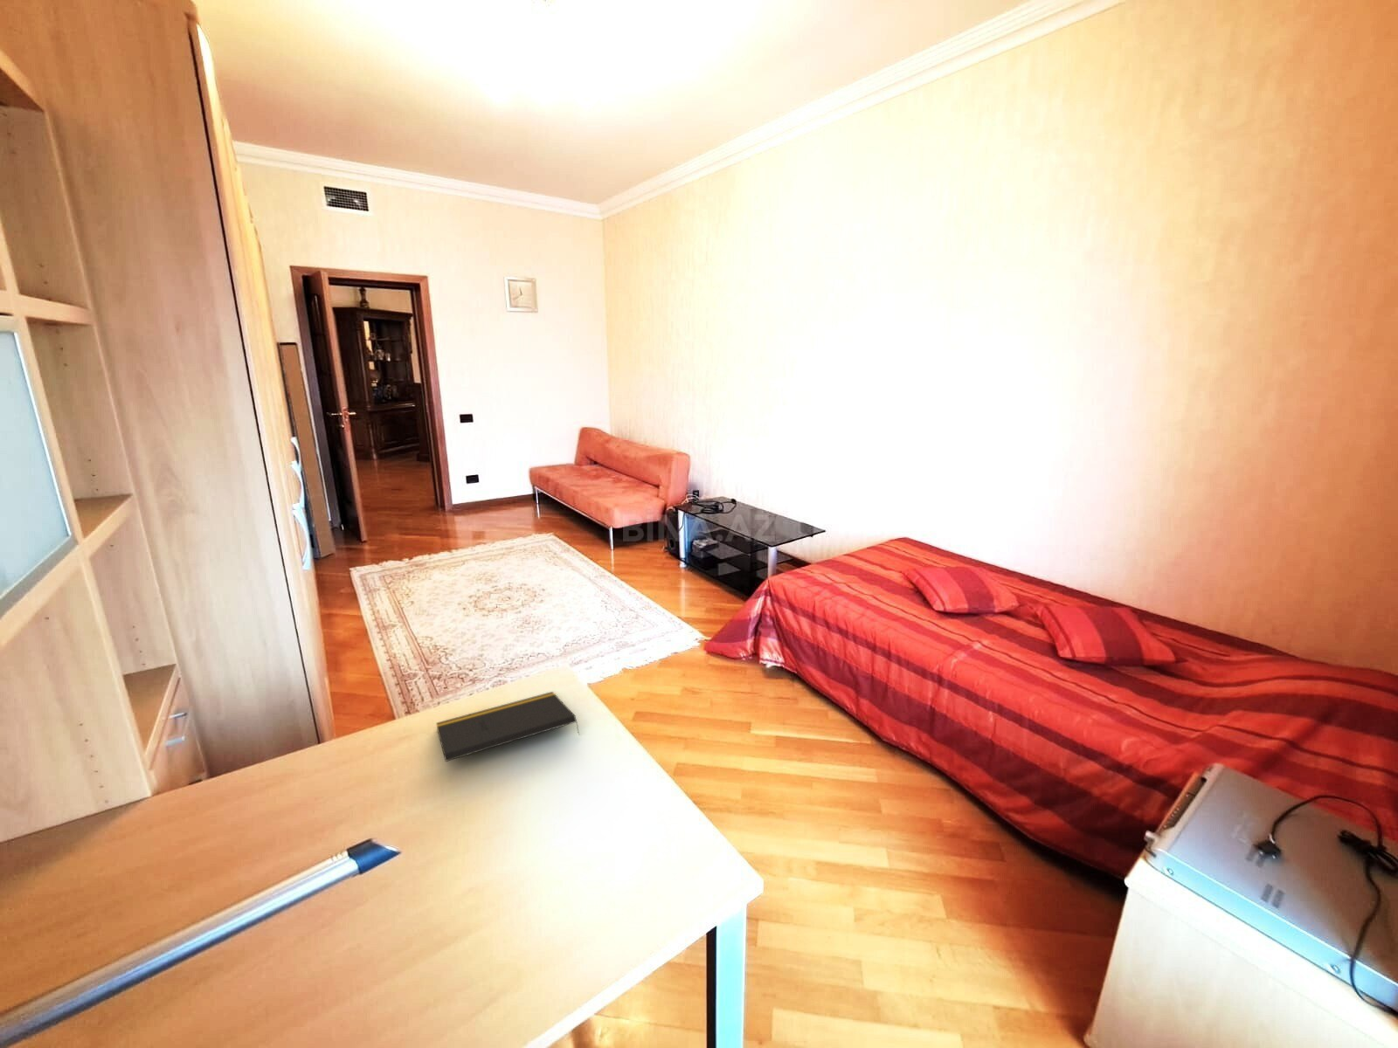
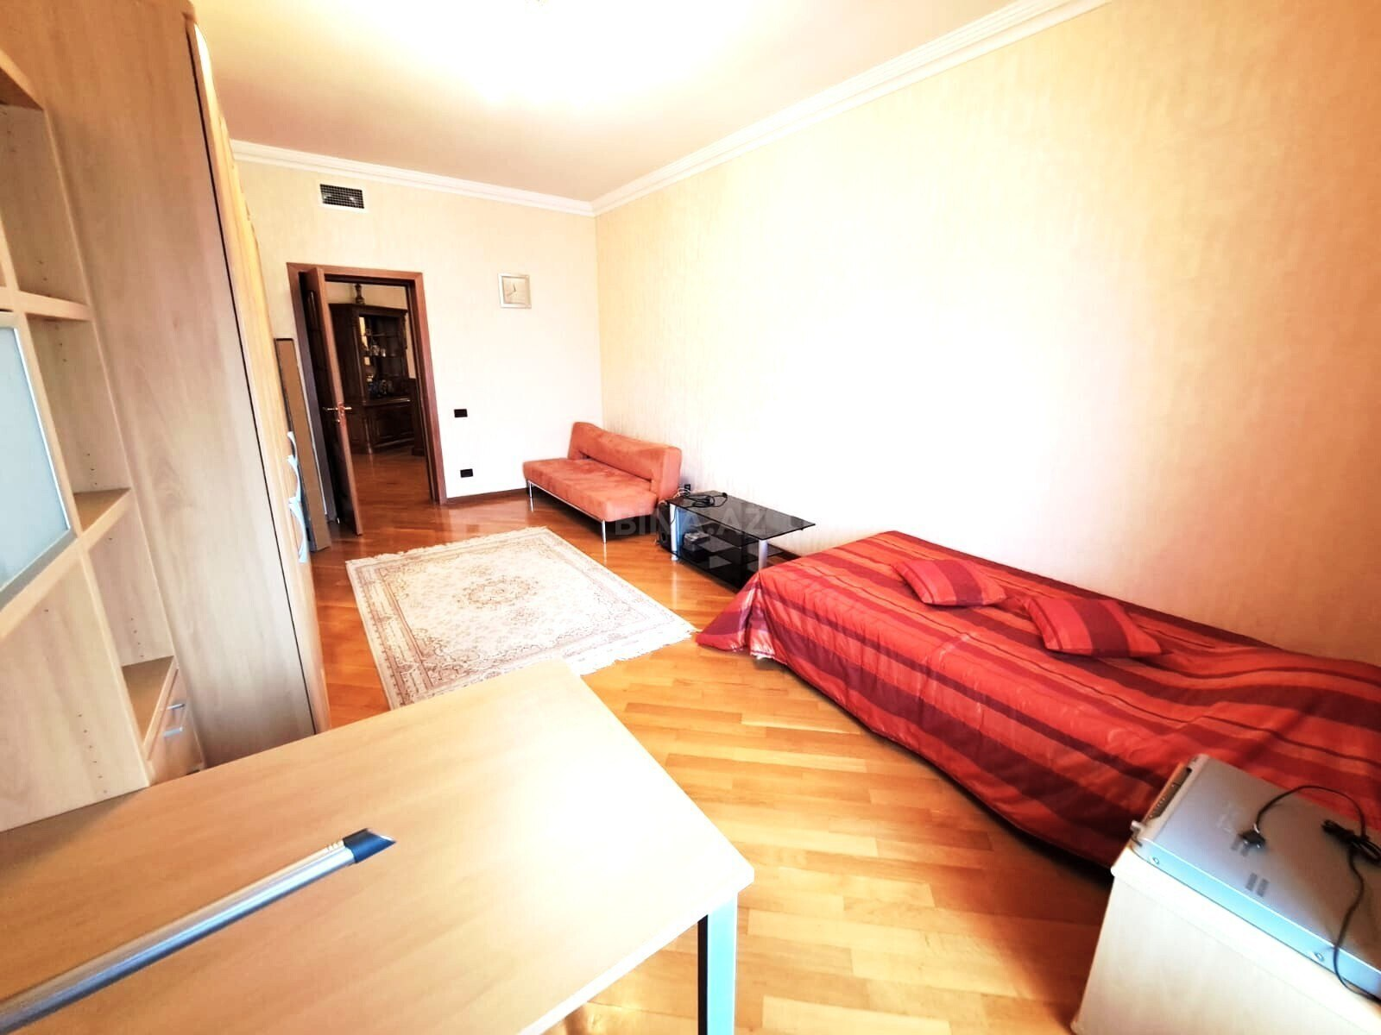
- notepad (505, 722)
